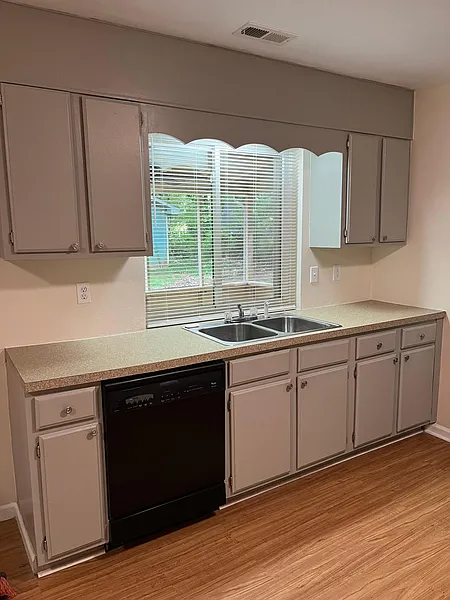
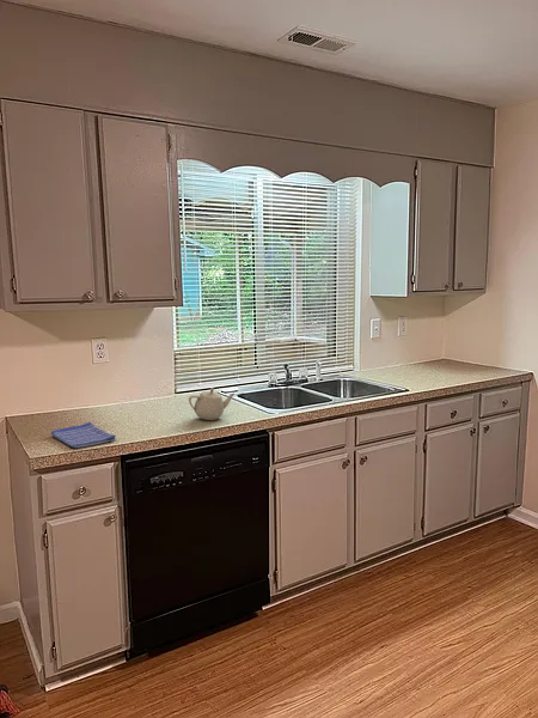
+ teapot (212, 402)
+ dish towel (82, 434)
